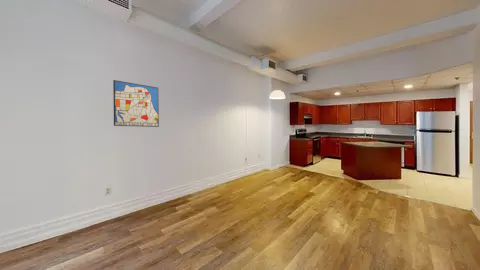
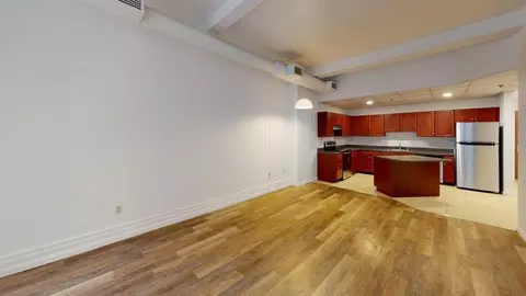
- wall art (137, 105)
